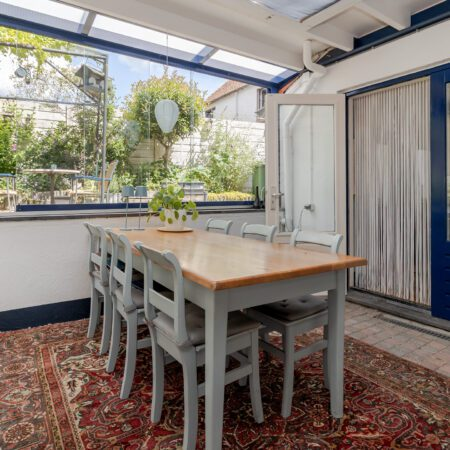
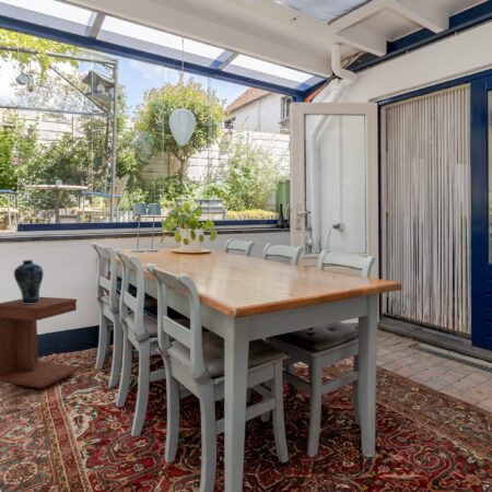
+ vase (28, 281)
+ side table (36, 340)
